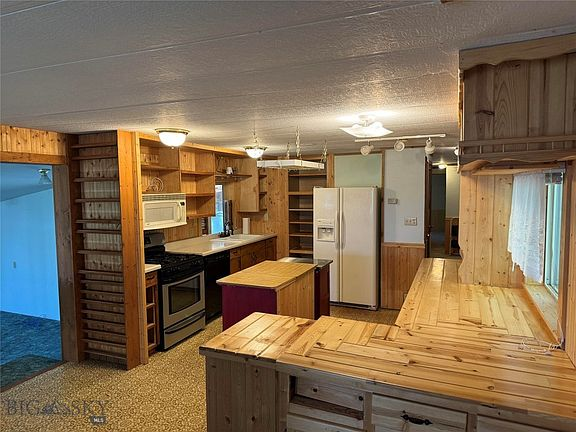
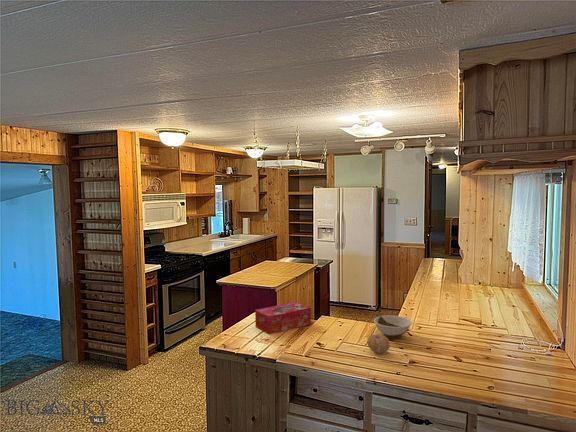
+ bowl (392, 328)
+ fruit (378, 344)
+ tissue box (283, 317)
